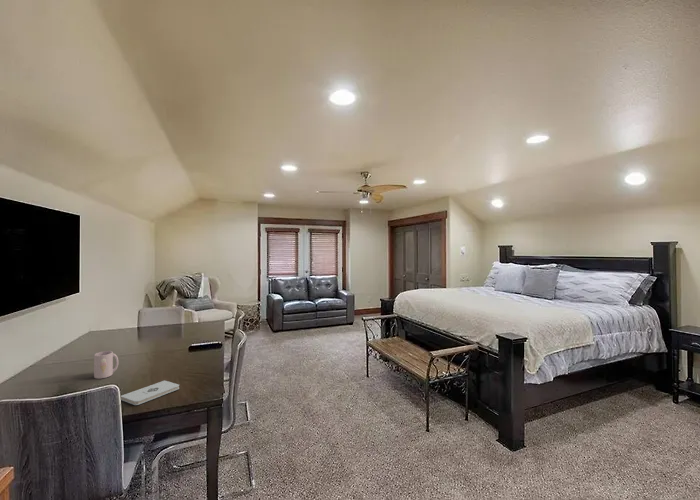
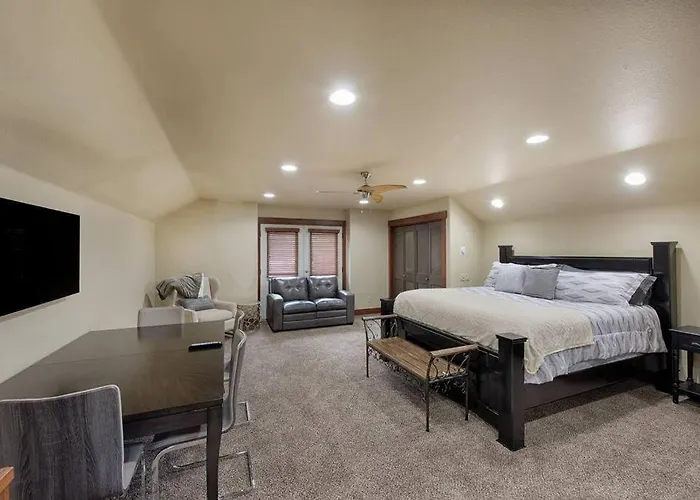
- mug (106, 364)
- notepad (151, 392)
